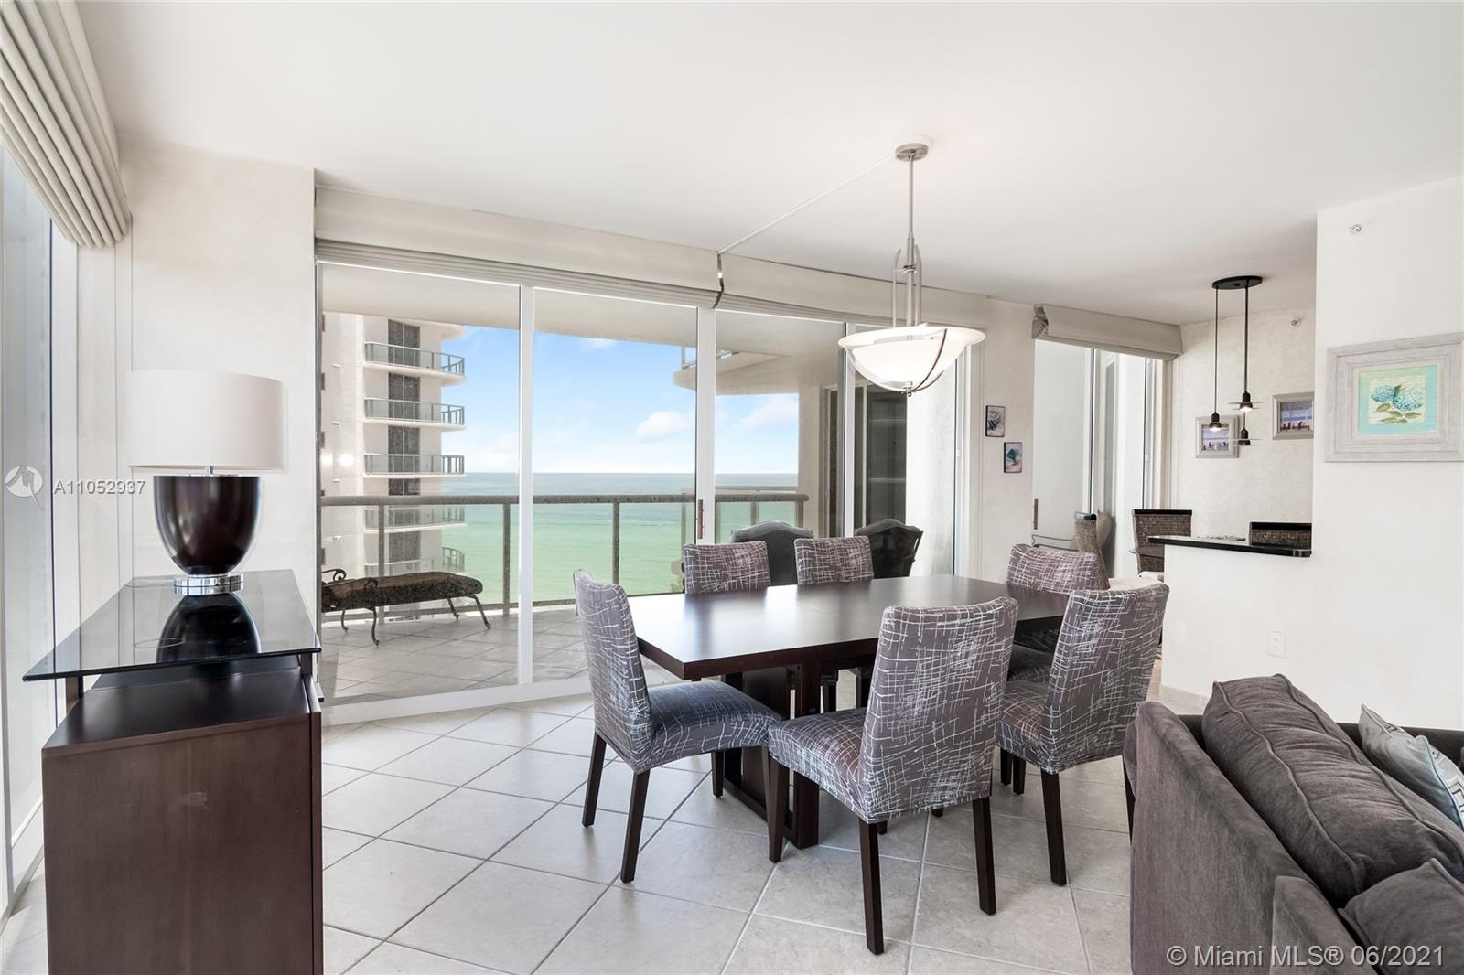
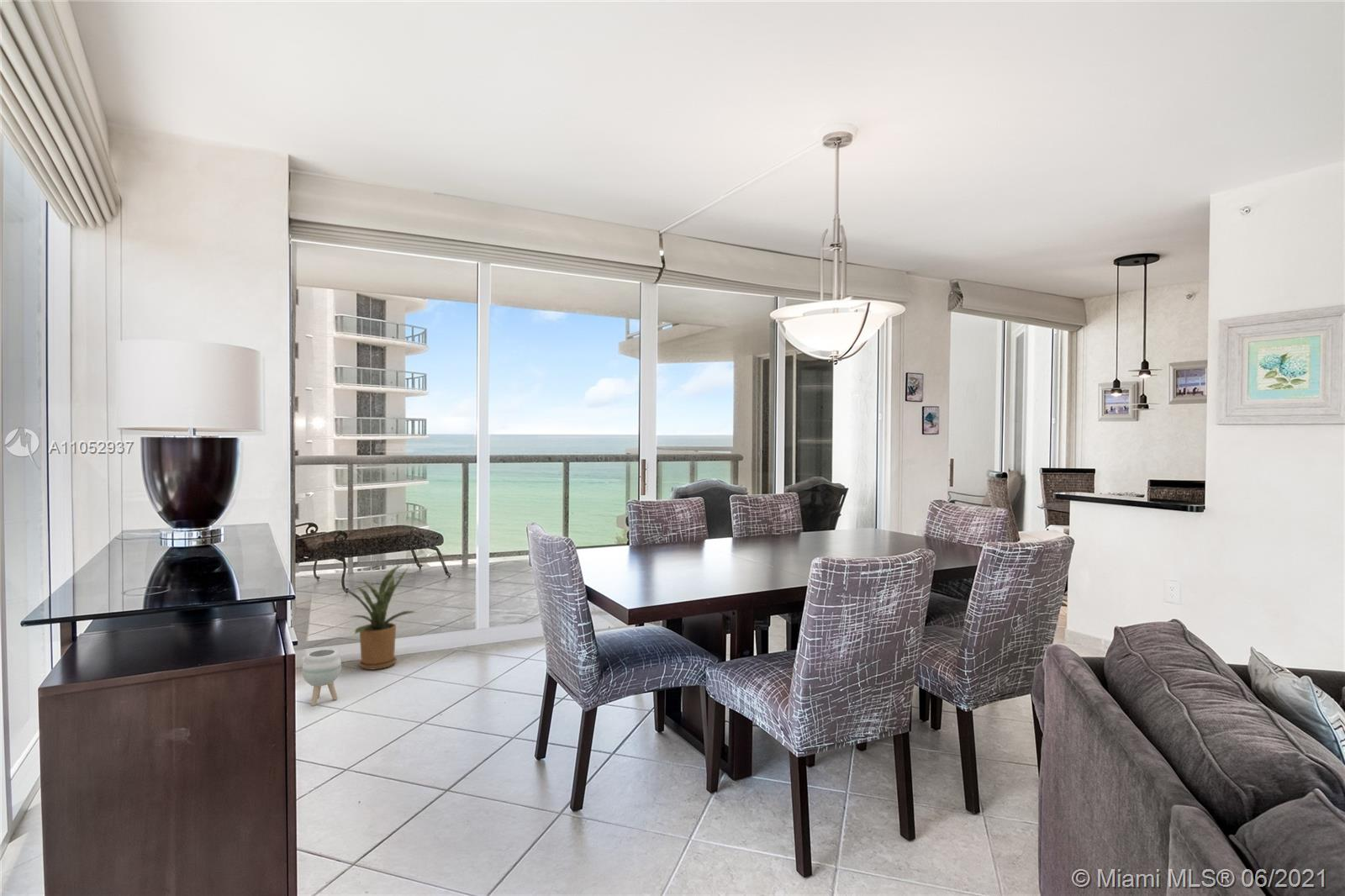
+ house plant (374, 615)
+ planter (322, 677)
